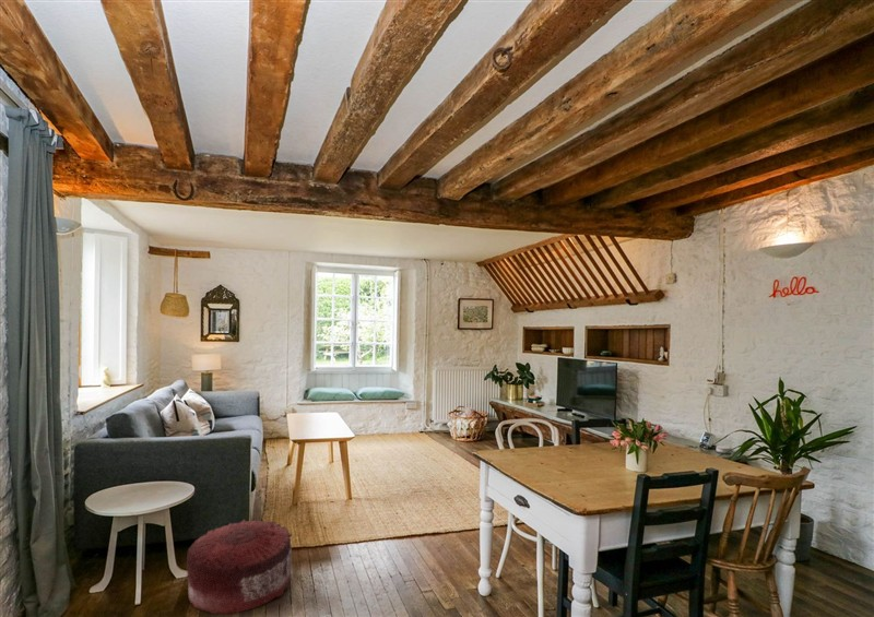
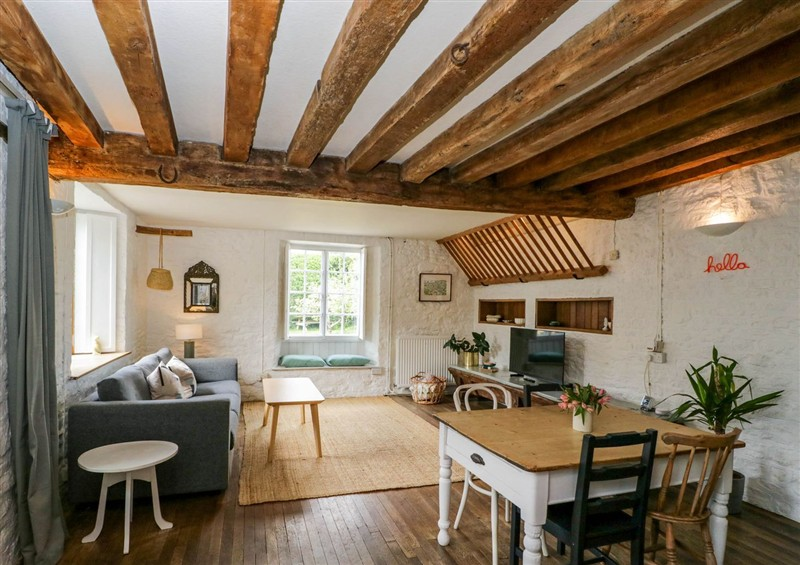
- pouf (241, 560)
